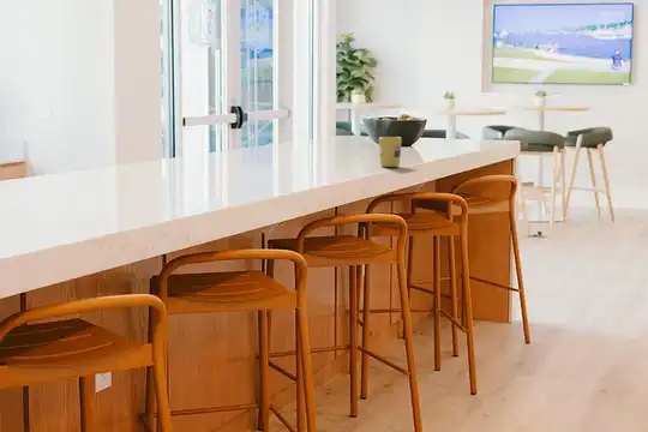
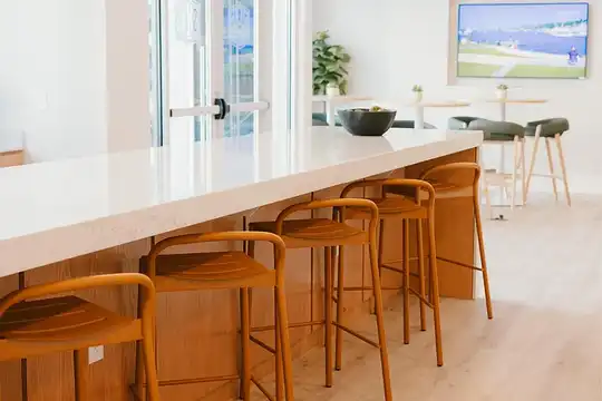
- mug (391, 151)
